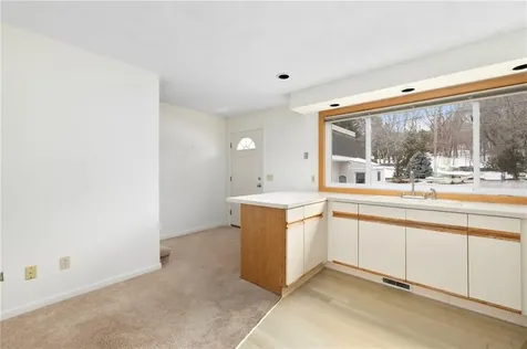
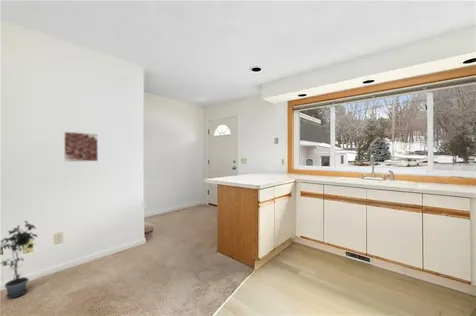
+ potted plant (18, 259)
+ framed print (81, 147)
